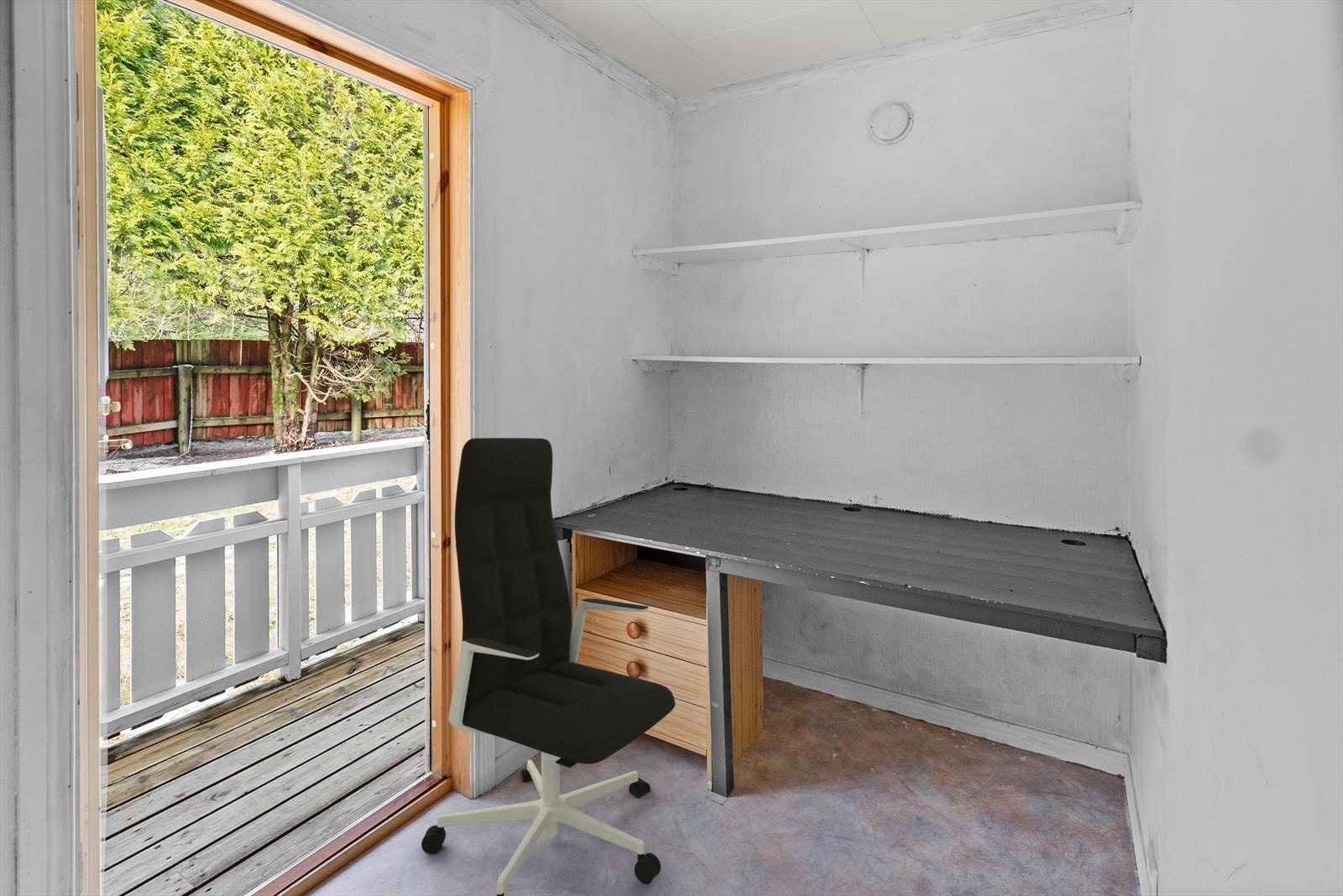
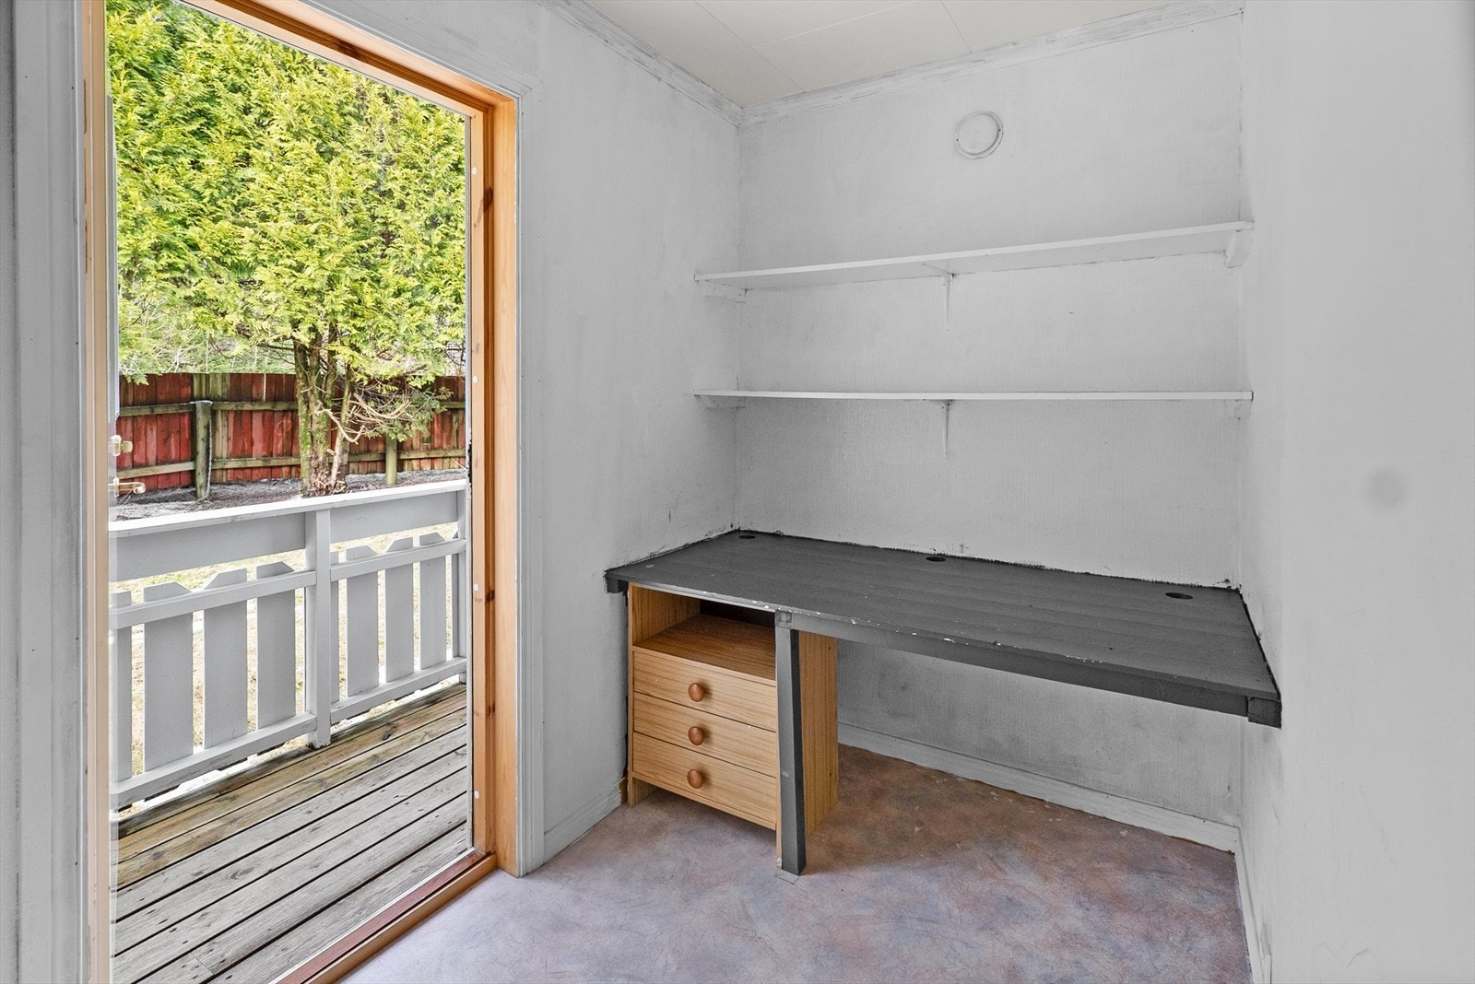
- office chair (557, 641)
